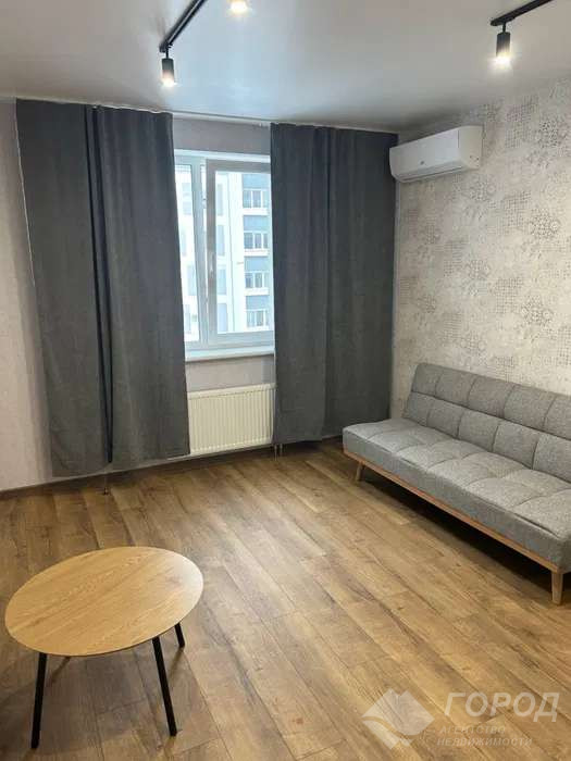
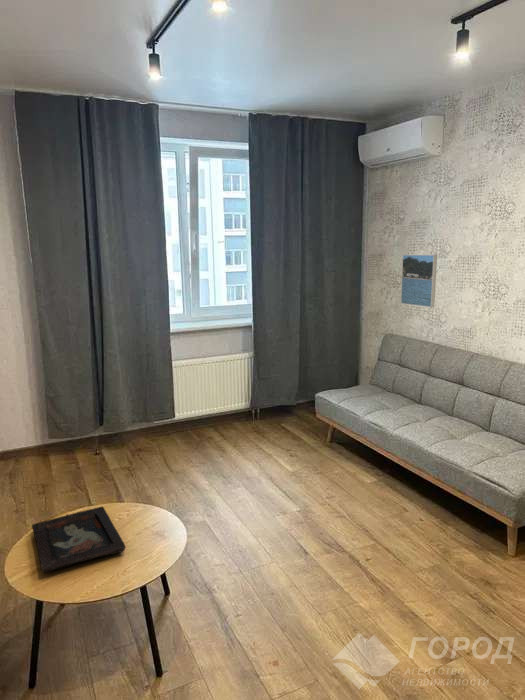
+ decorative tray (76, 537)
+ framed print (418, 280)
